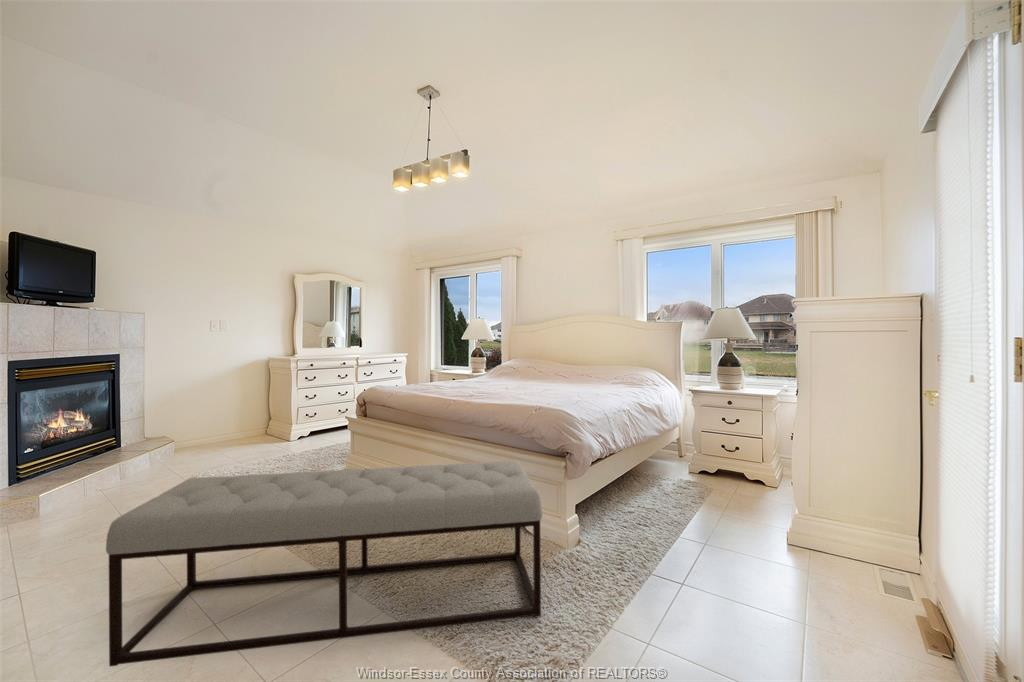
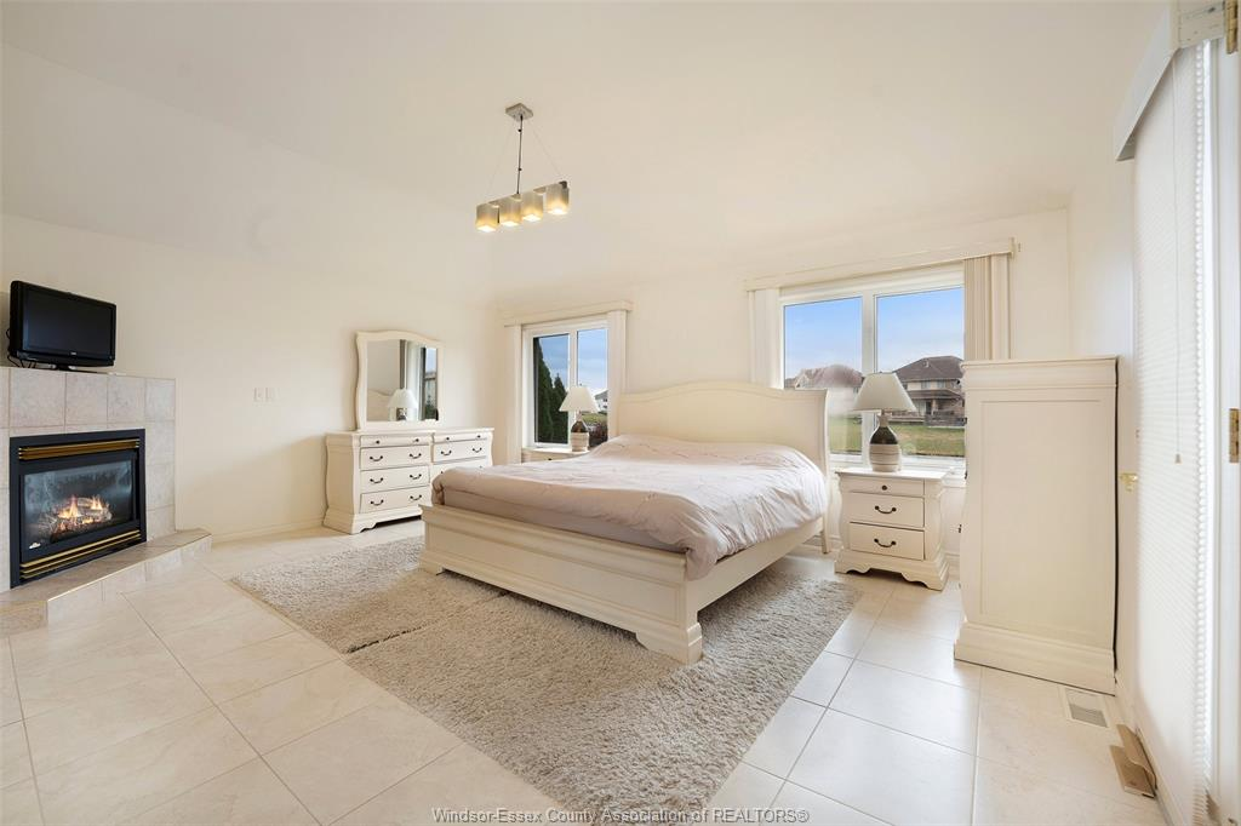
- bench (354, 540)
